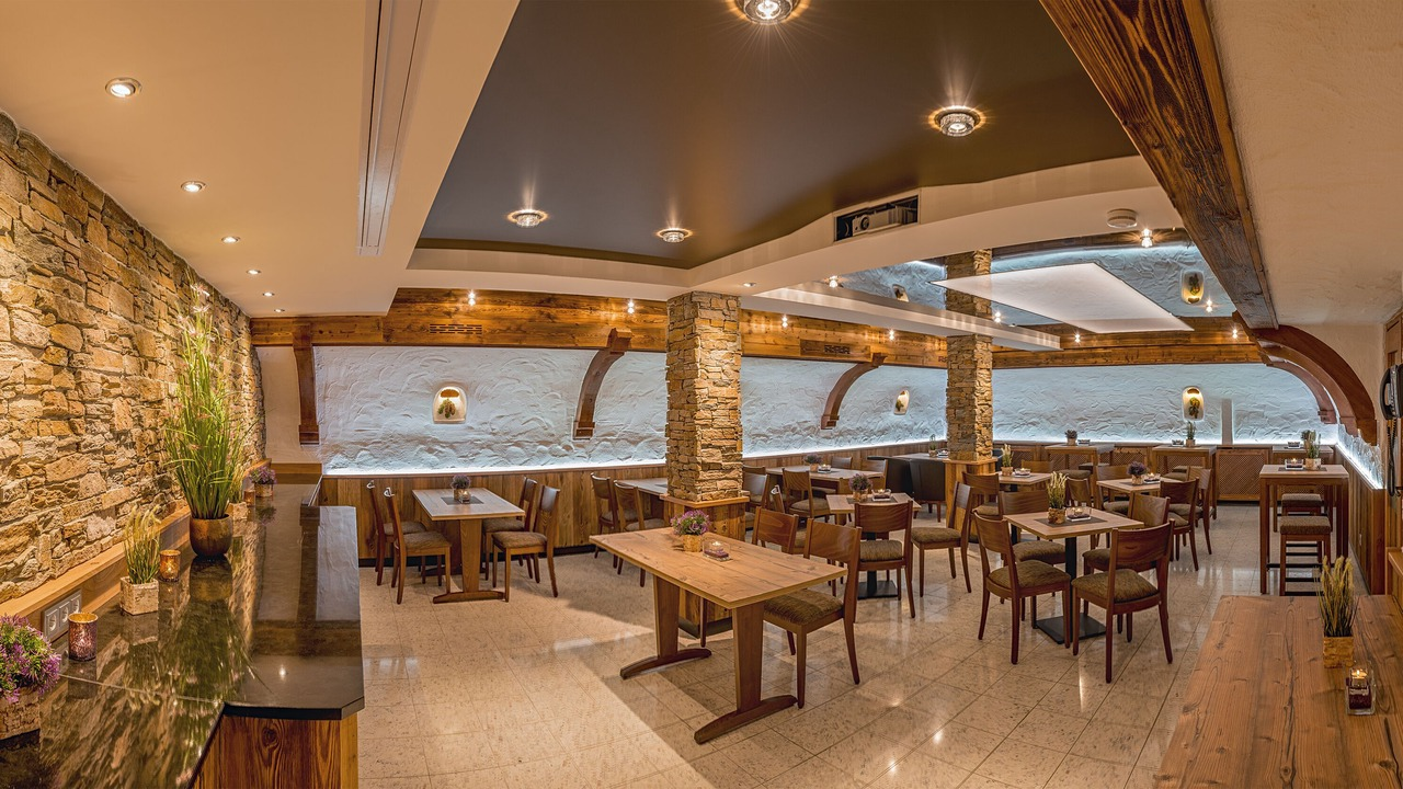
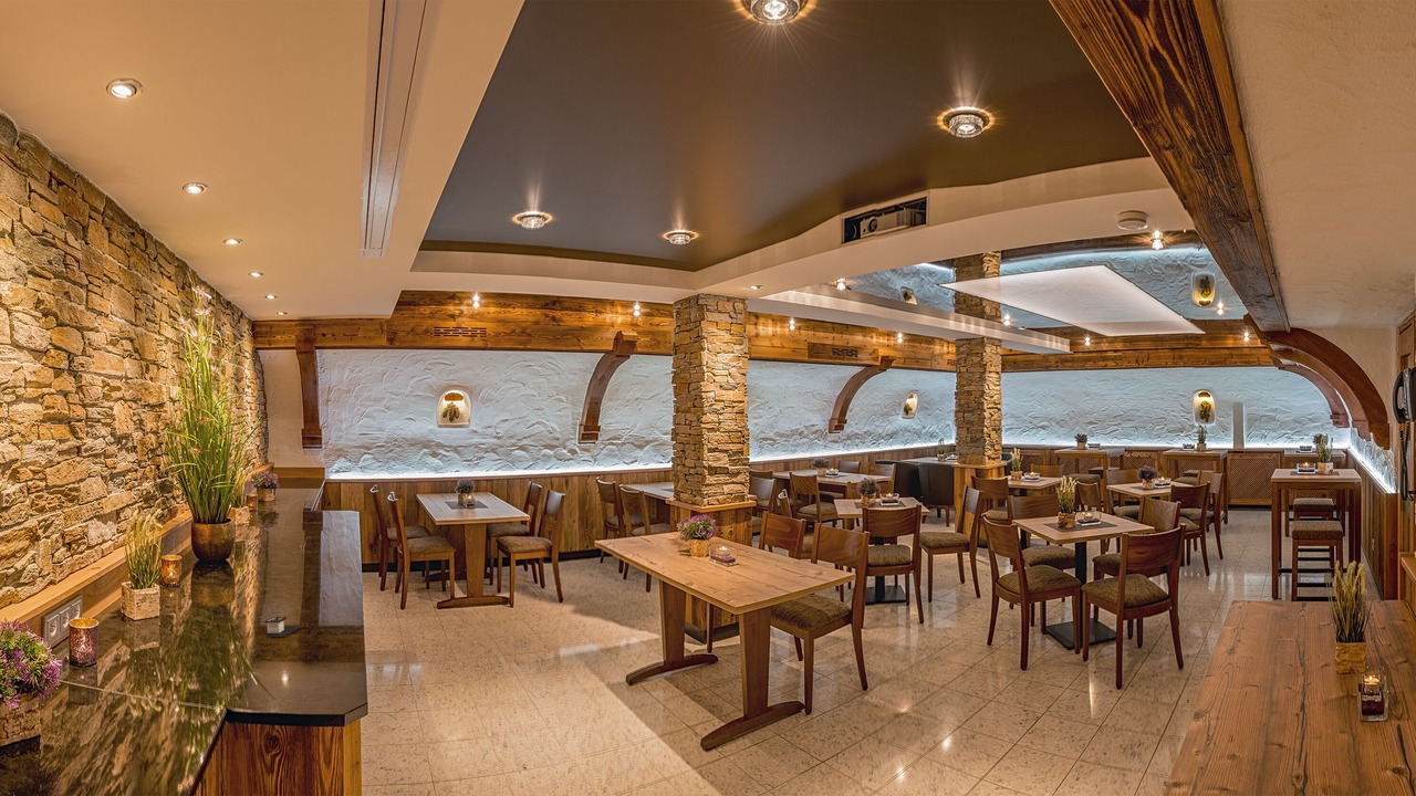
+ architectural model (275, 624)
